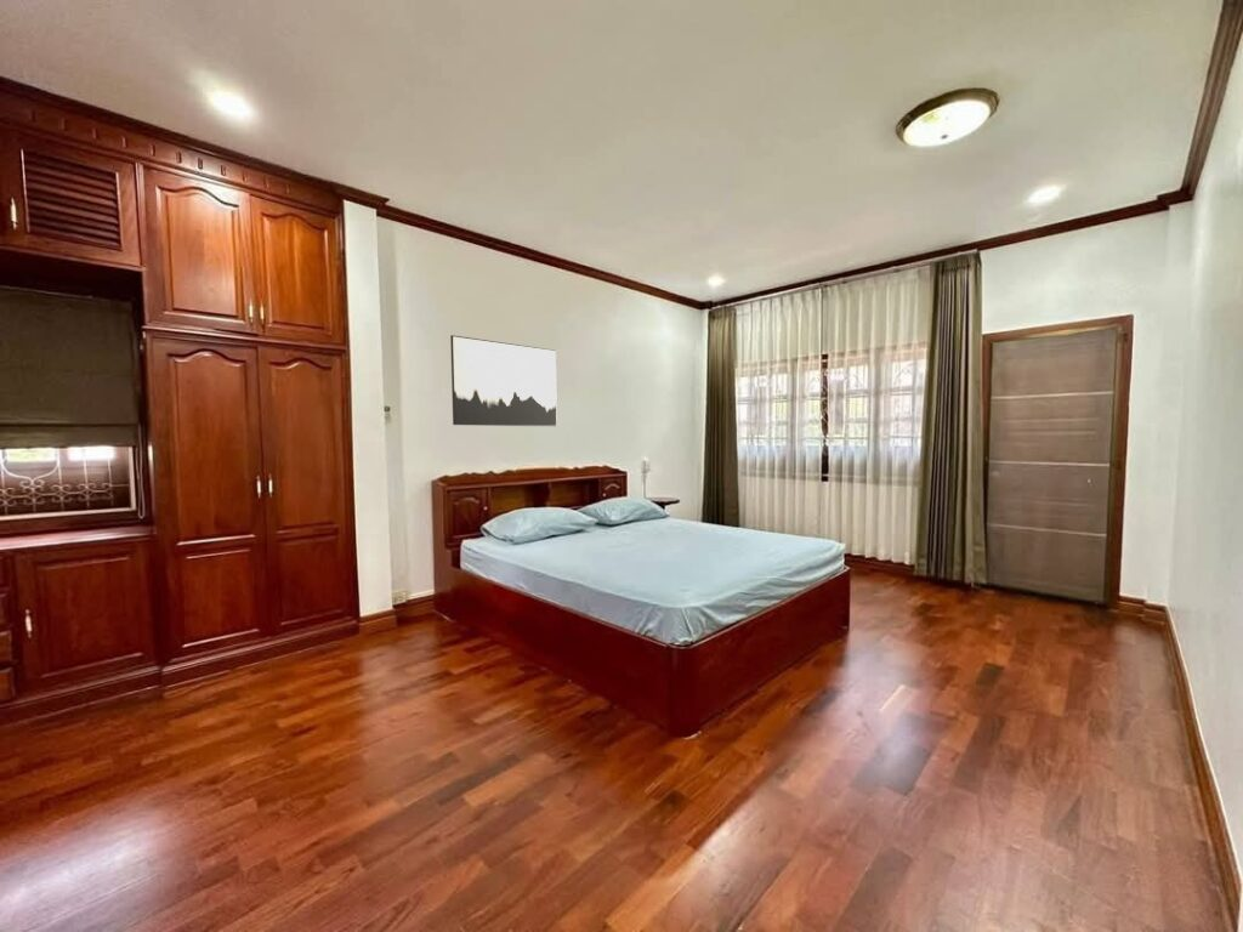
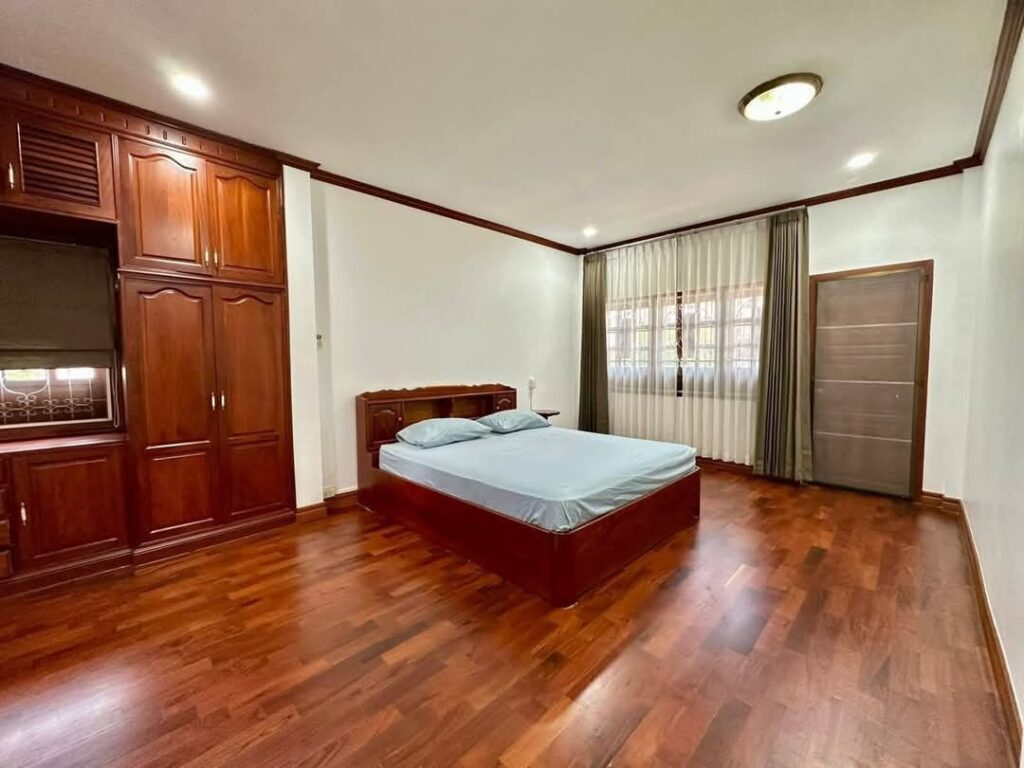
- wall art (507, 385)
